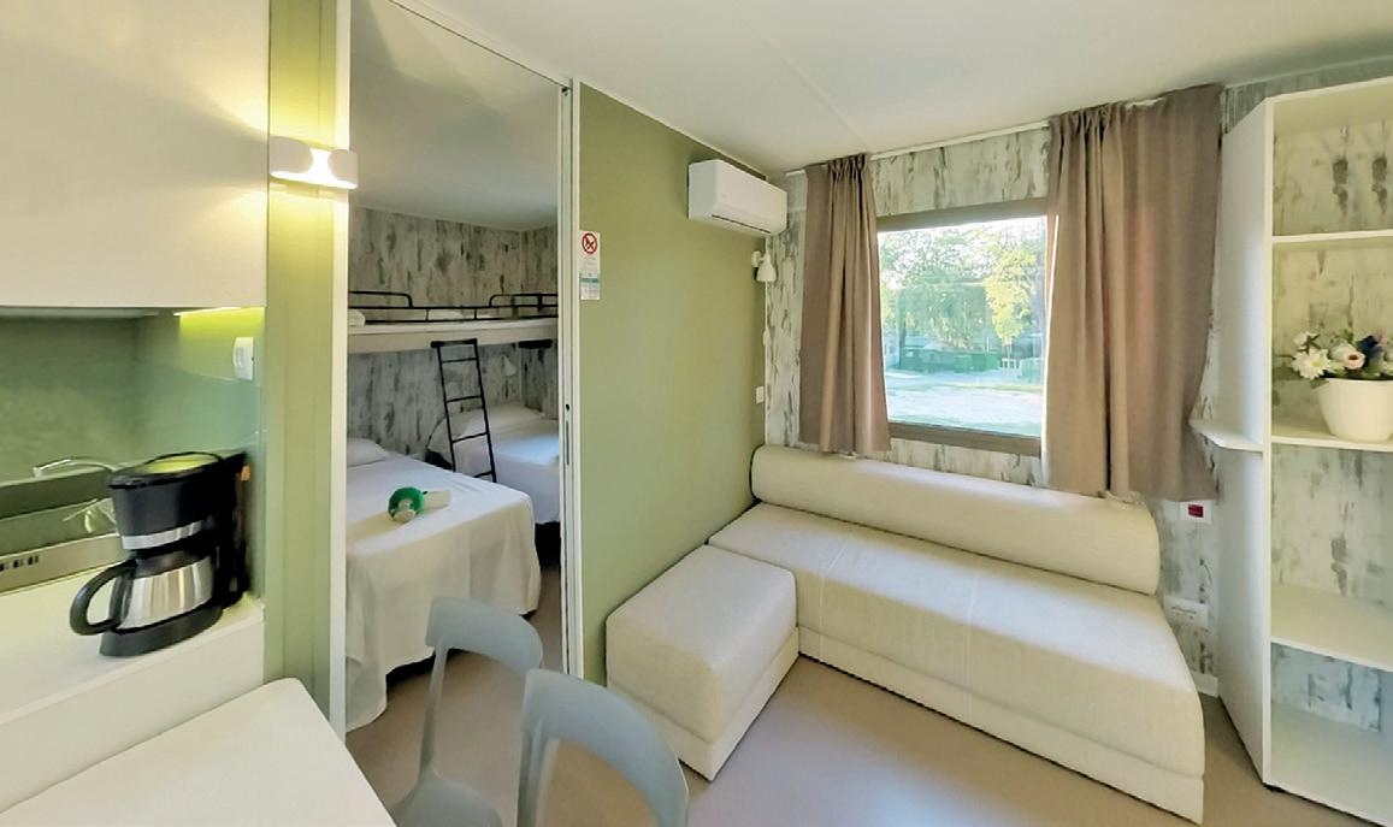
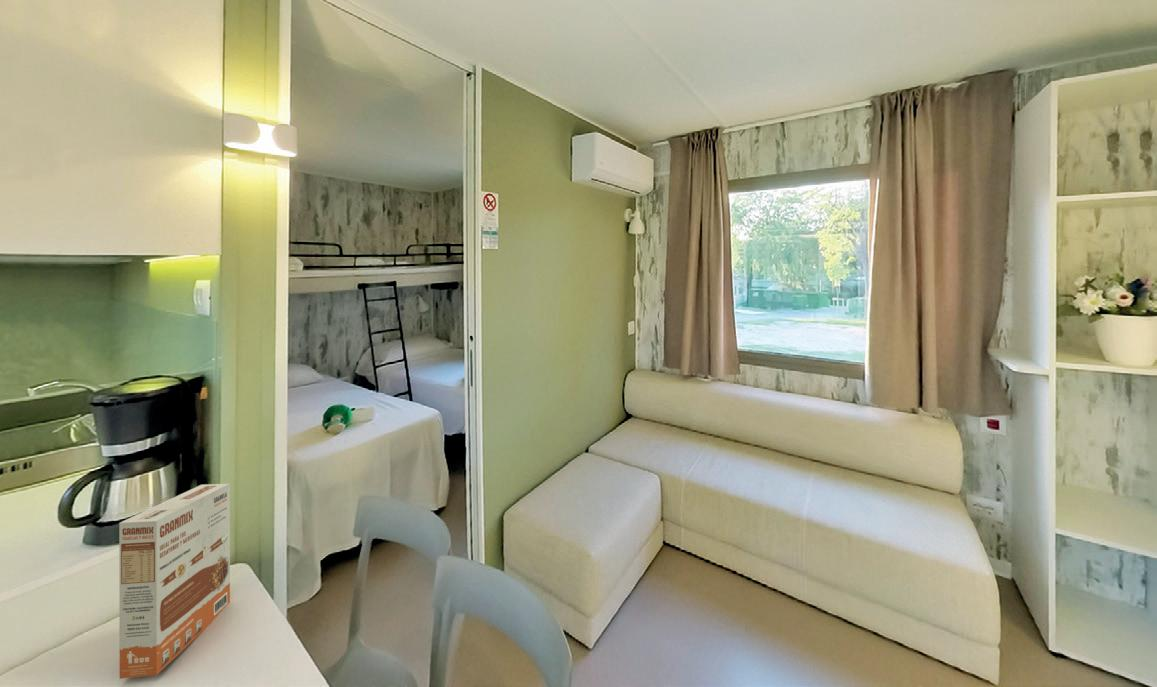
+ cereal box (181, 569)
